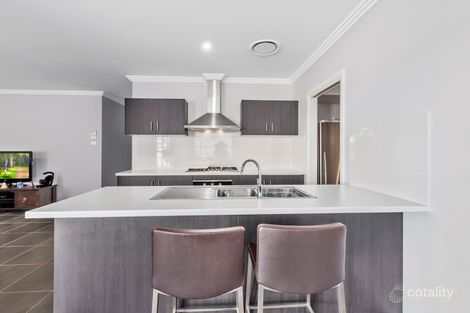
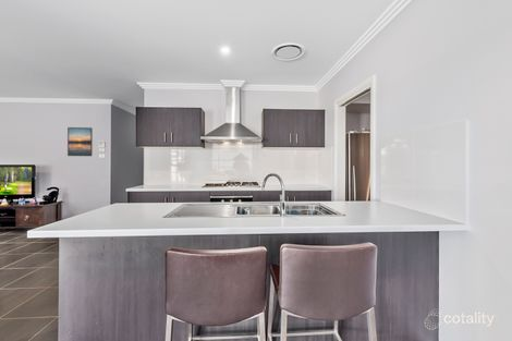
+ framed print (80, 142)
